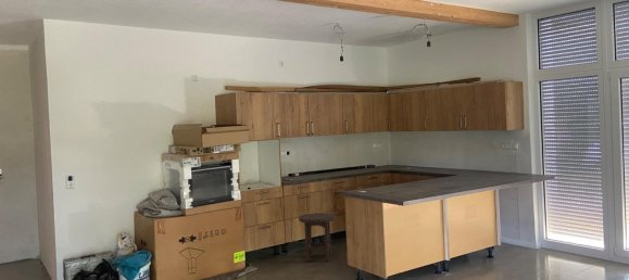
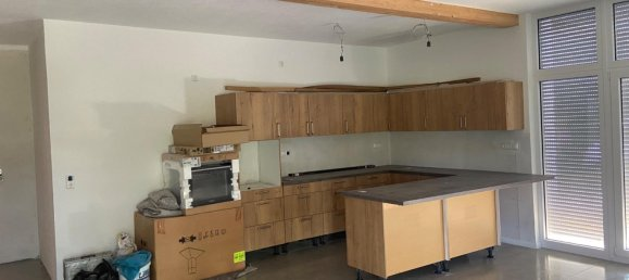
- stool (317, 243)
